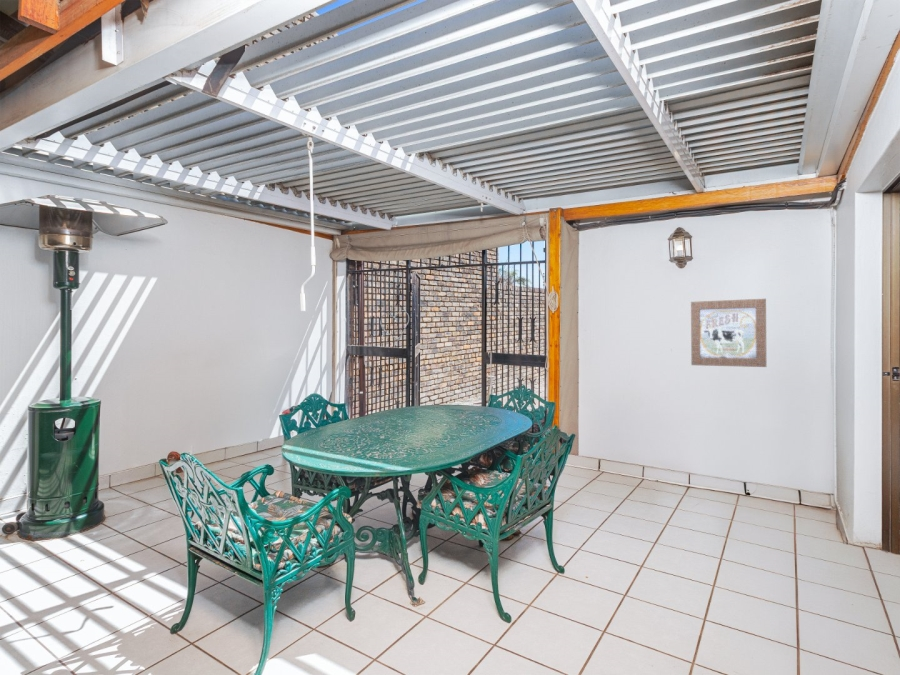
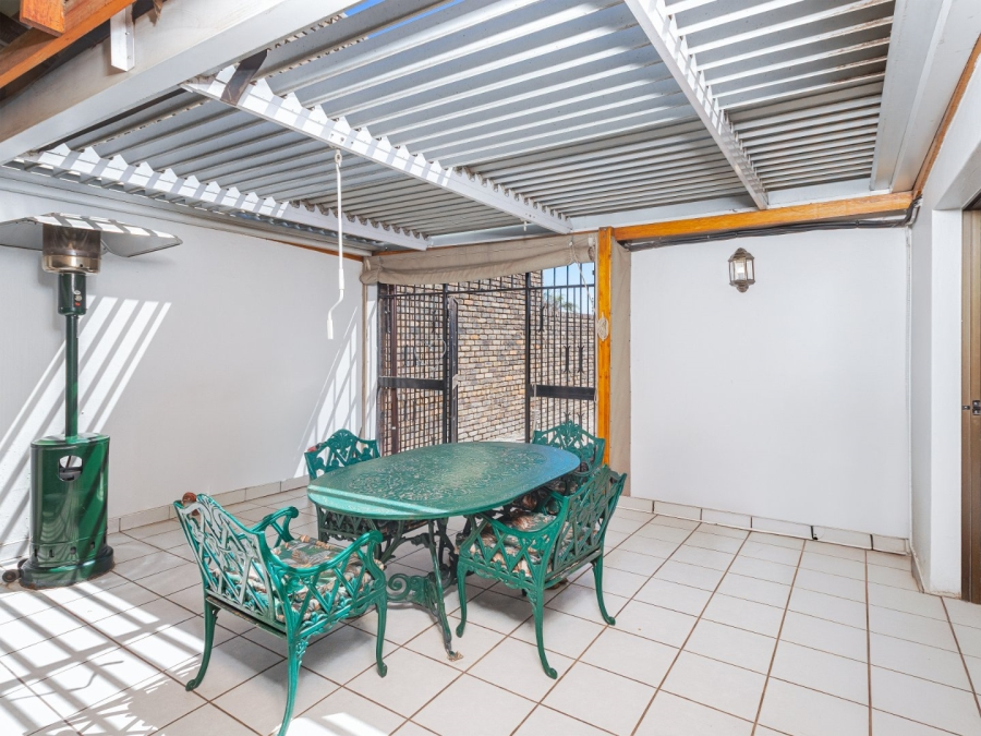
- wall art (727, 333)
